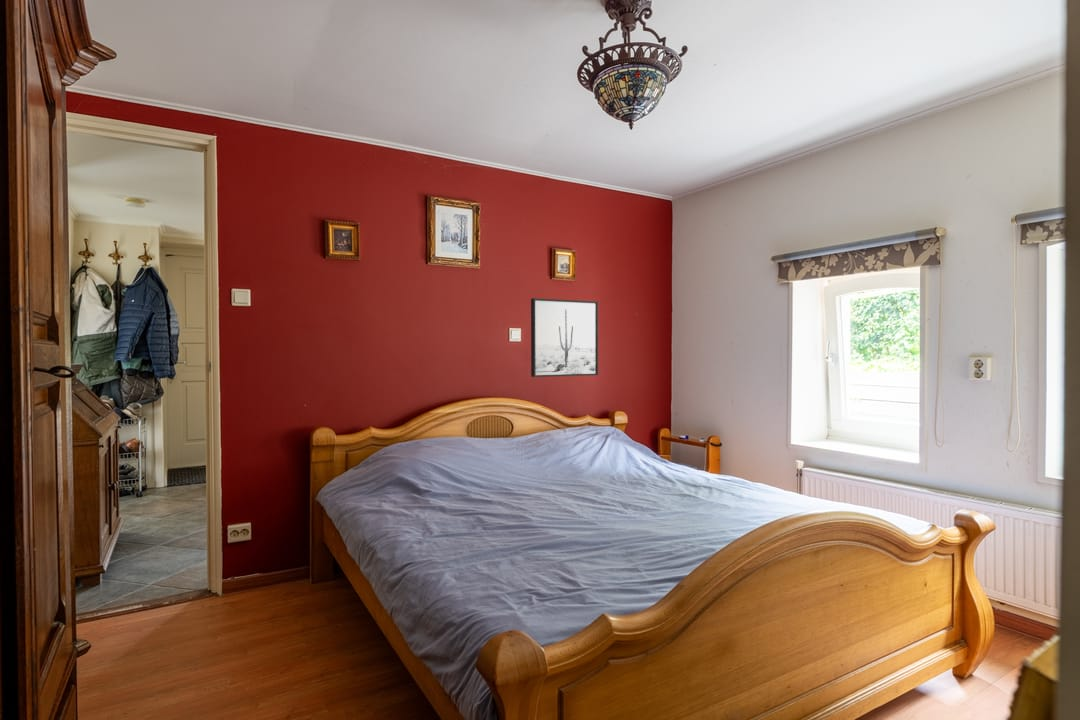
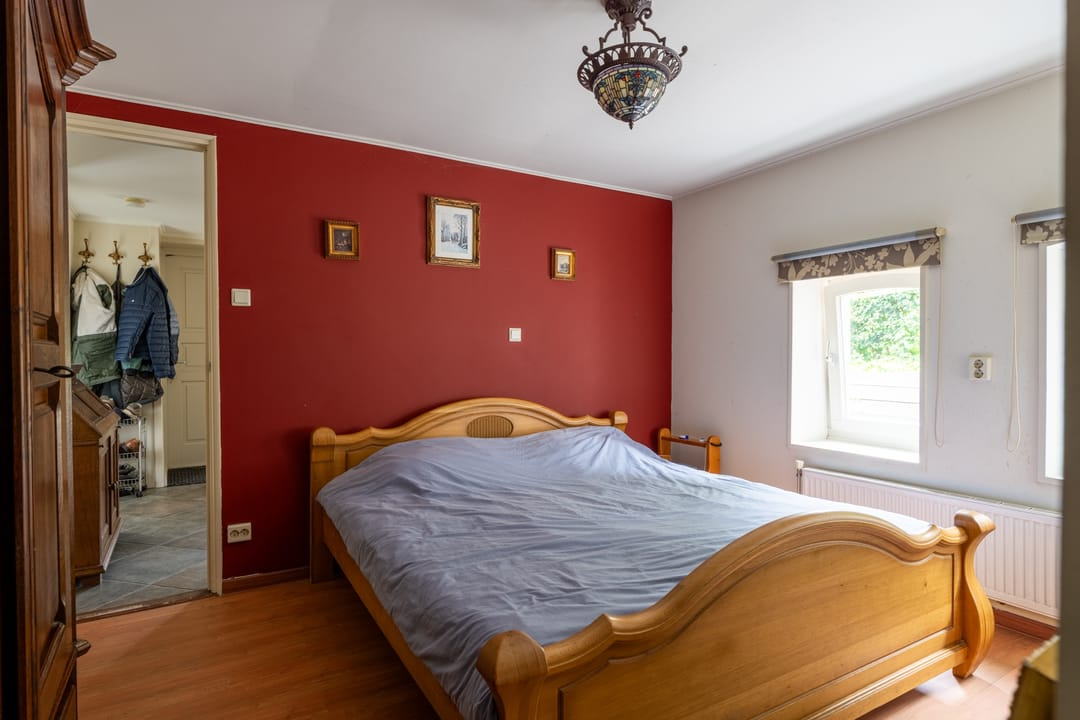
- wall art (565, 338)
